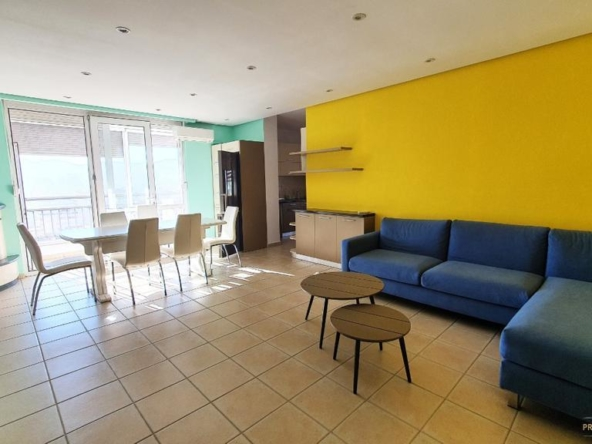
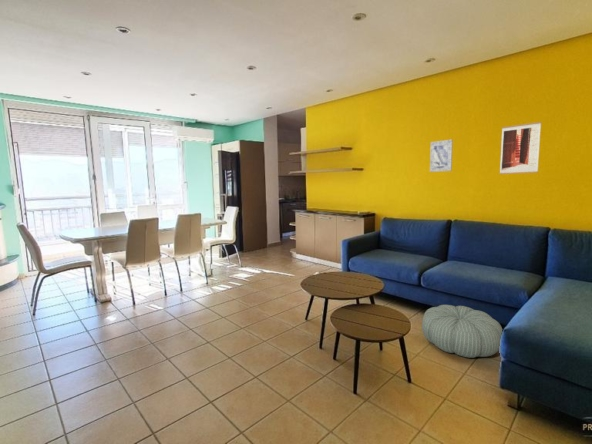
+ wall art (519, 149)
+ pouf (460, 328)
+ wall art (441, 156)
